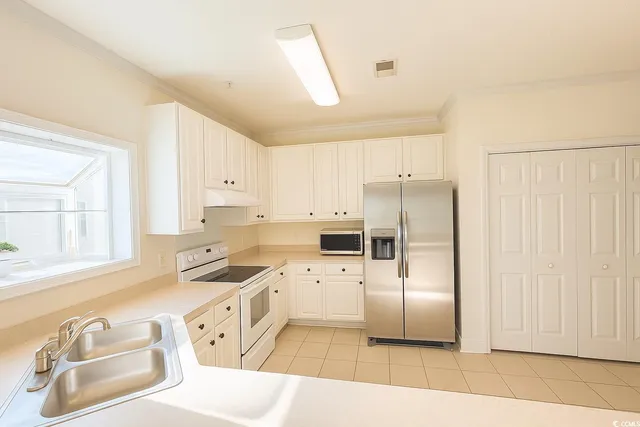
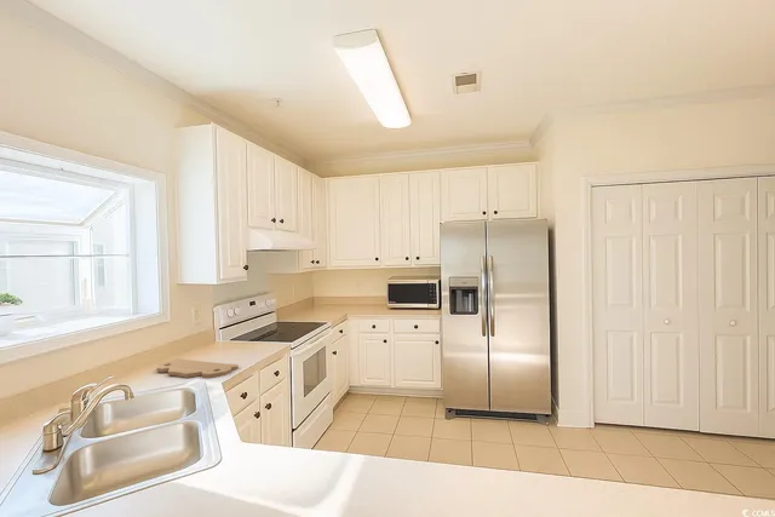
+ cutting board (193, 368)
